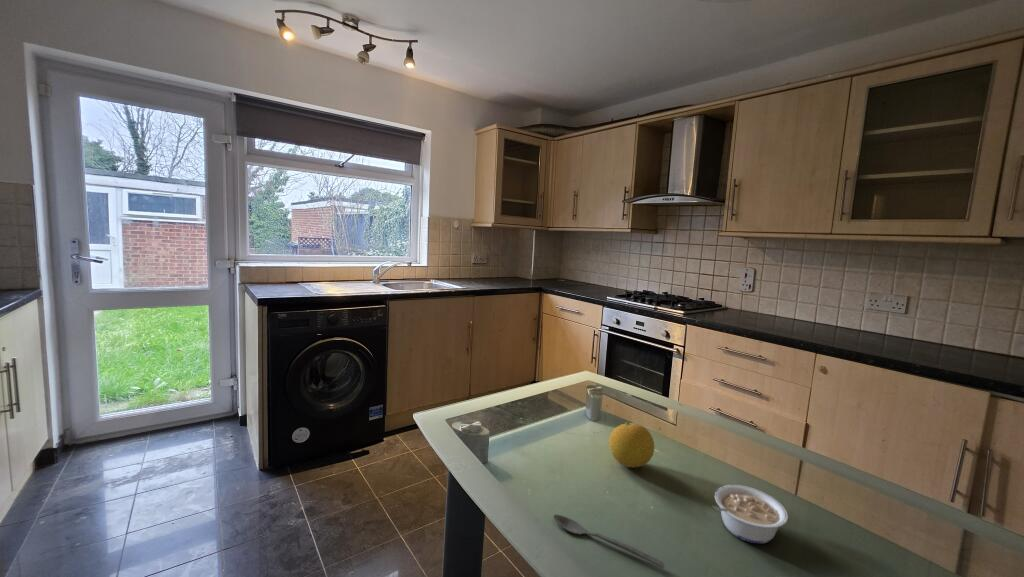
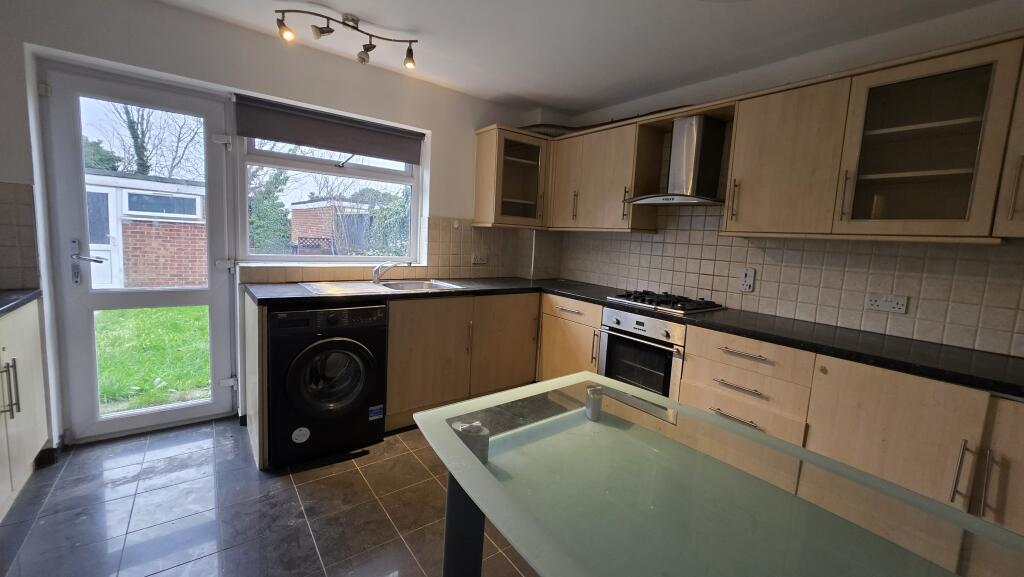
- legume (748, 514)
- spoon (605, 539)
- fruit (631, 444)
